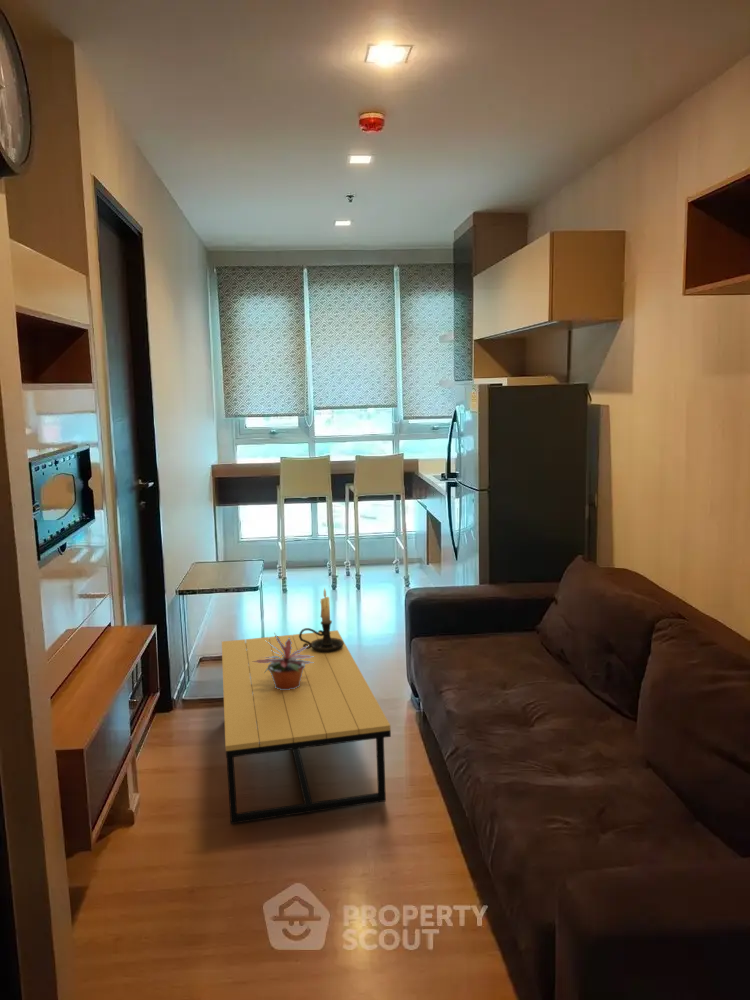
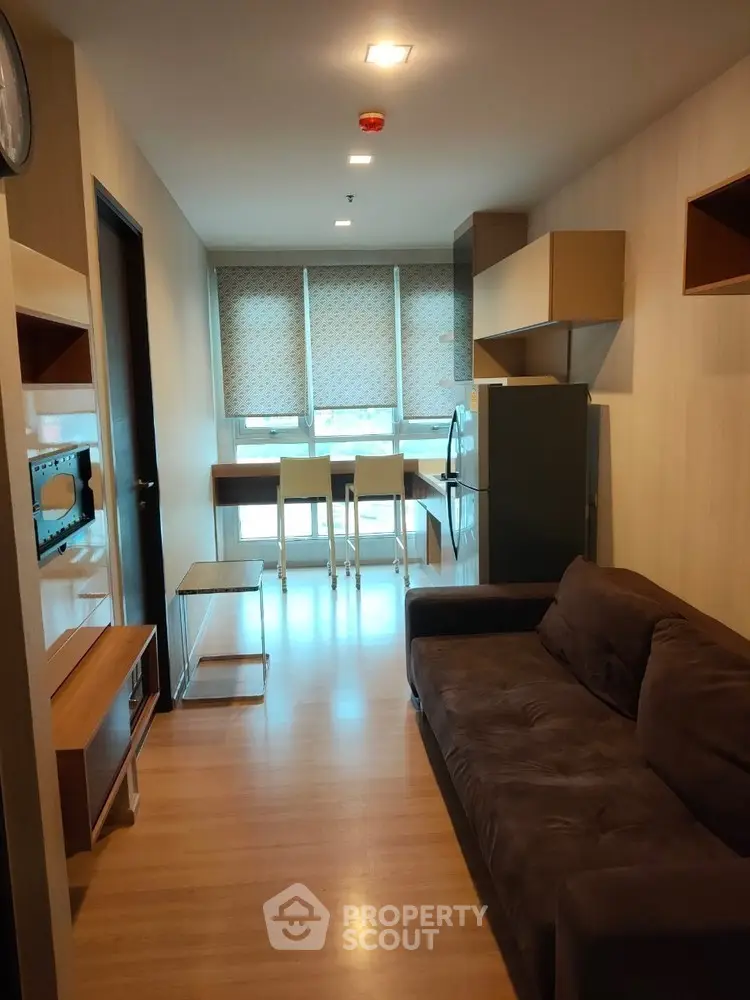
- coffee table (294, 716)
- potted plant (285, 658)
- candle holder (321, 617)
